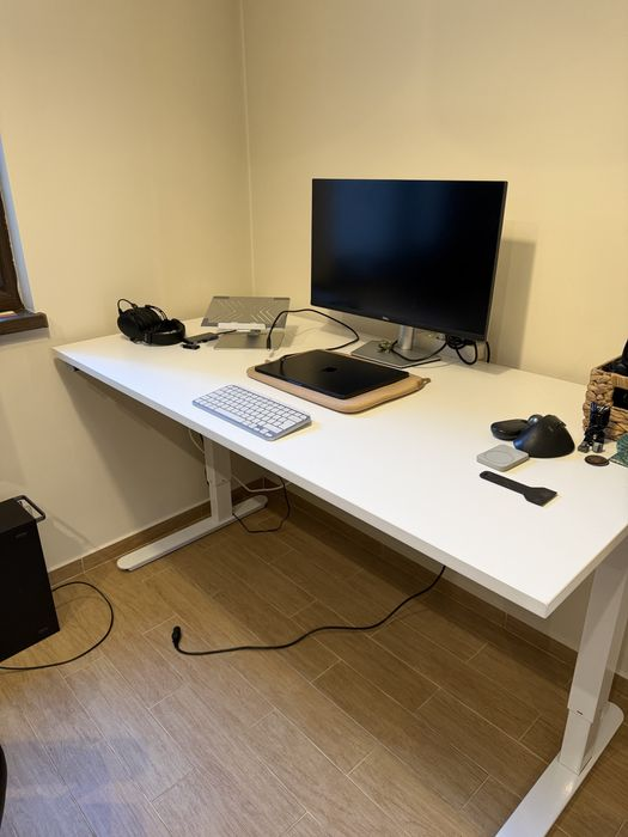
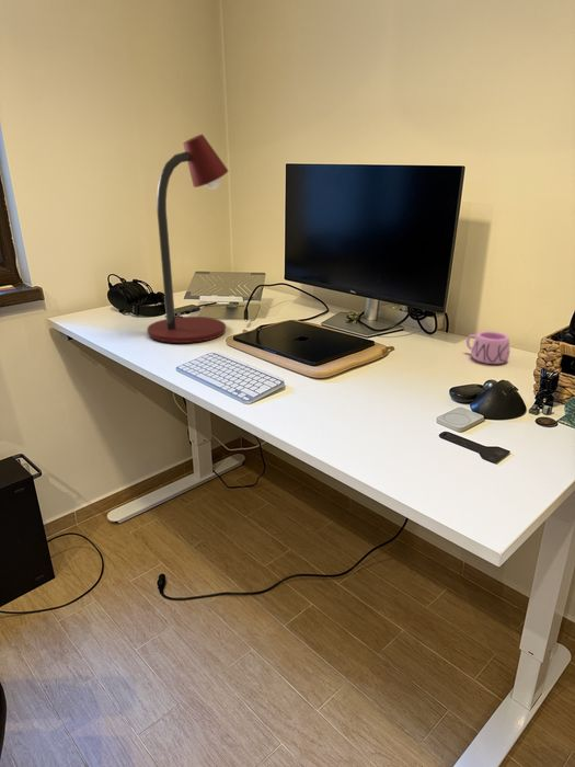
+ mug (486, 346)
+ desk lamp (168, 238)
